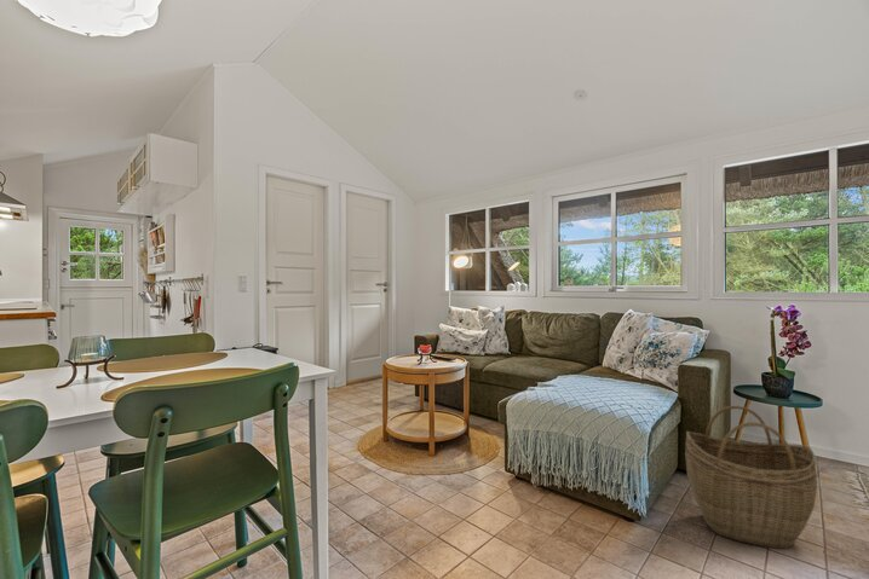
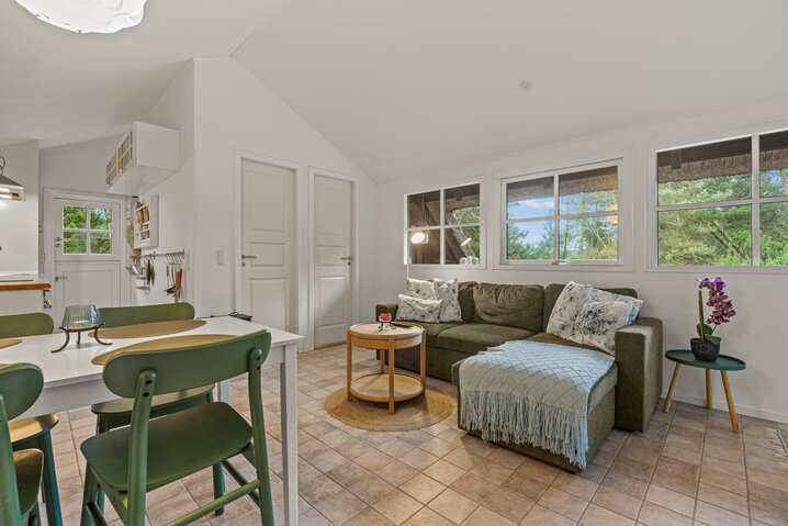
- woven basket (746, 471)
